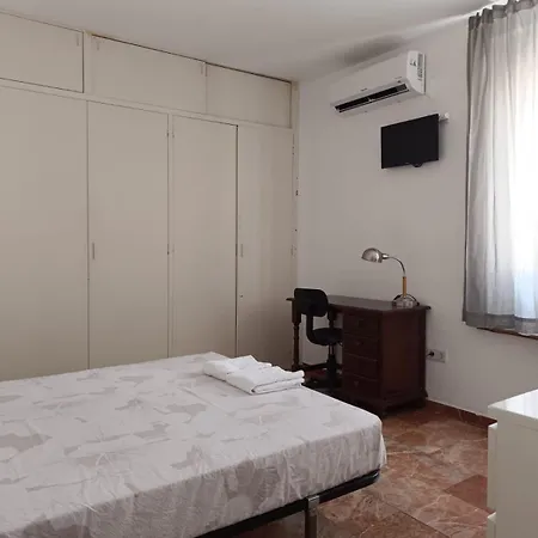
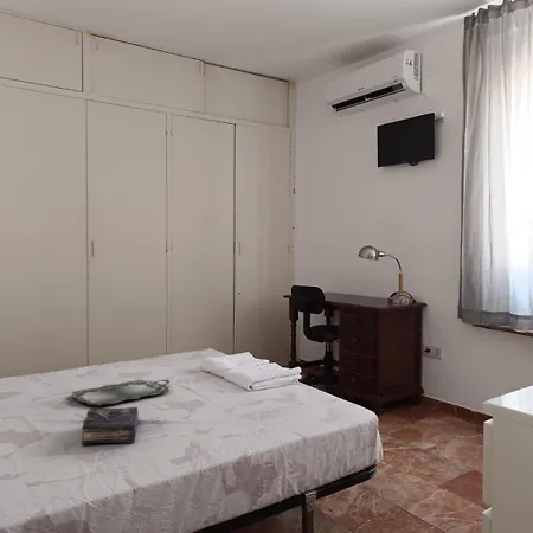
+ book (111, 424)
+ serving tray (121, 391)
